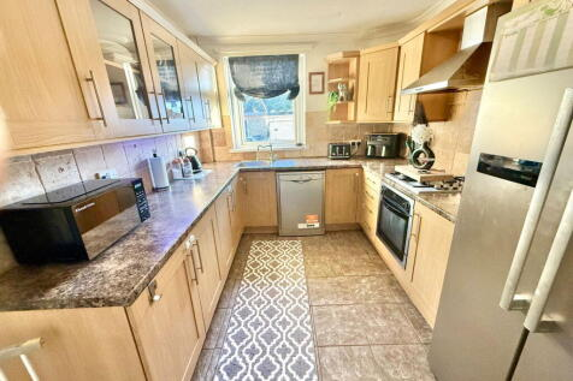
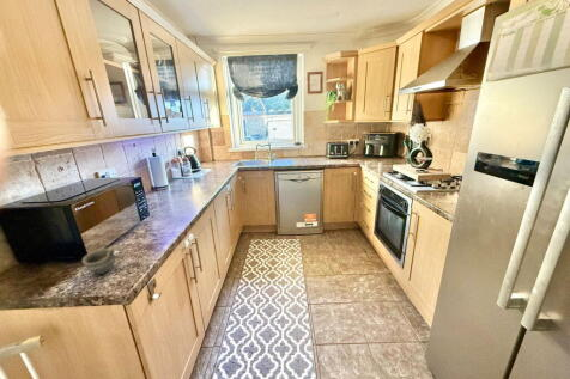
+ cup (102, 259)
